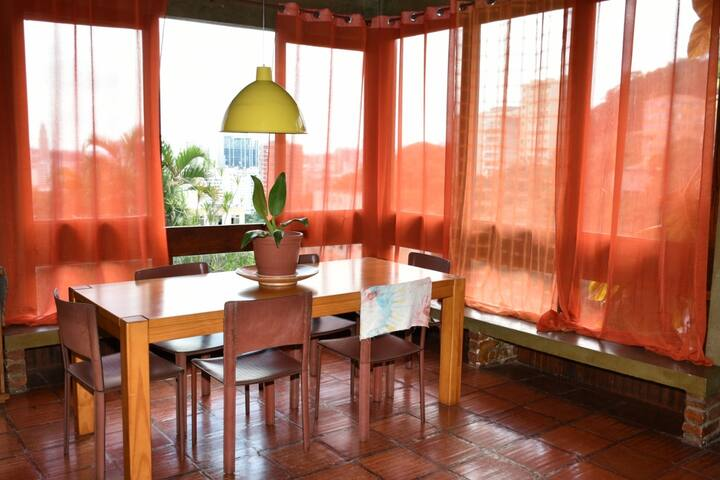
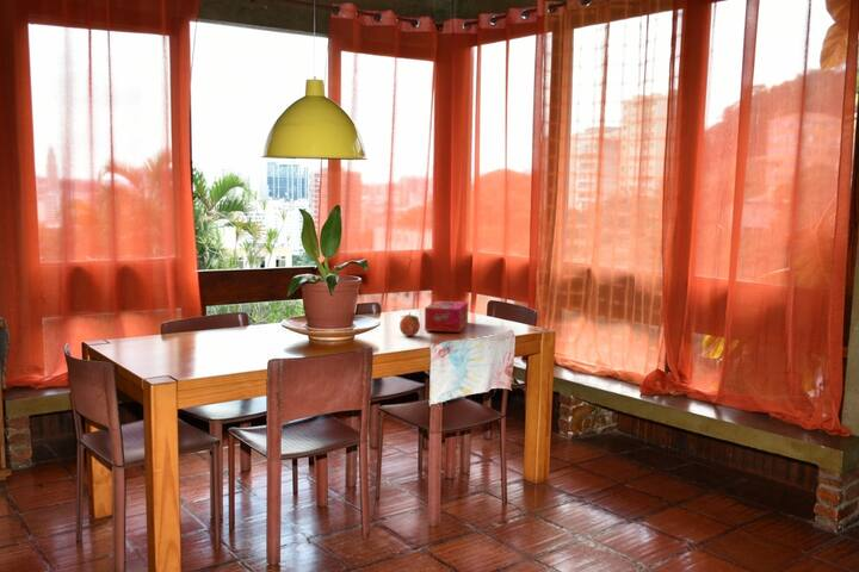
+ tissue box (446, 316)
+ fruit (409, 324)
